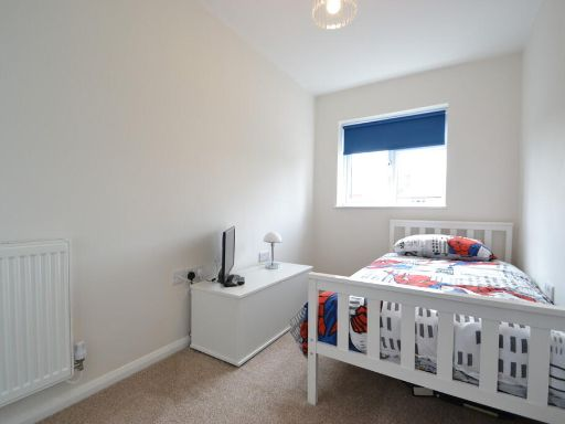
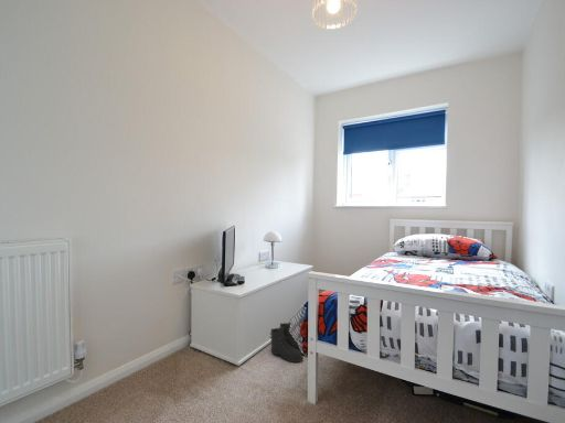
+ boots (289, 339)
